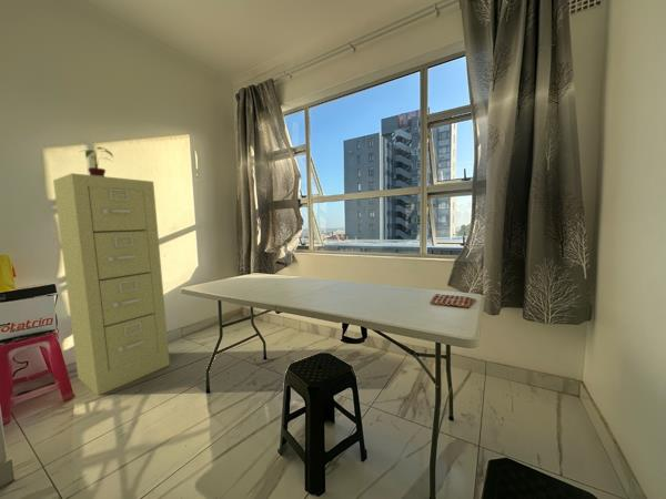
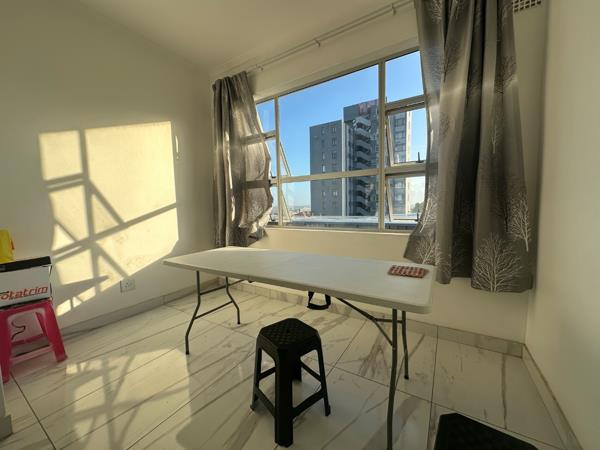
- filing cabinet (117, 279)
- potted plant (97, 164)
